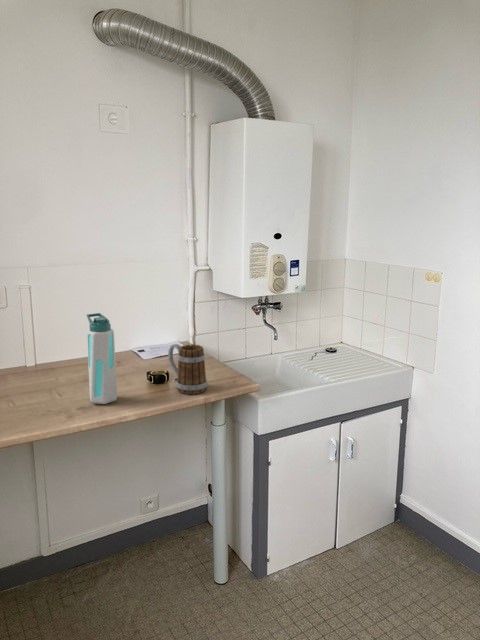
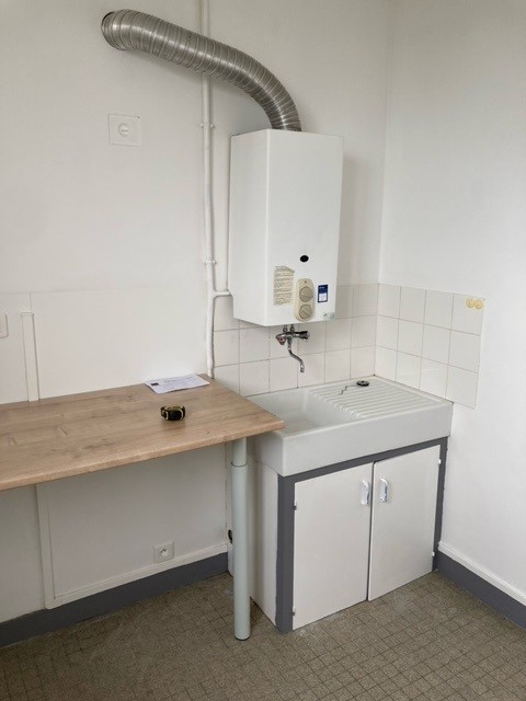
- water bottle (100, 358)
- mug (186, 367)
